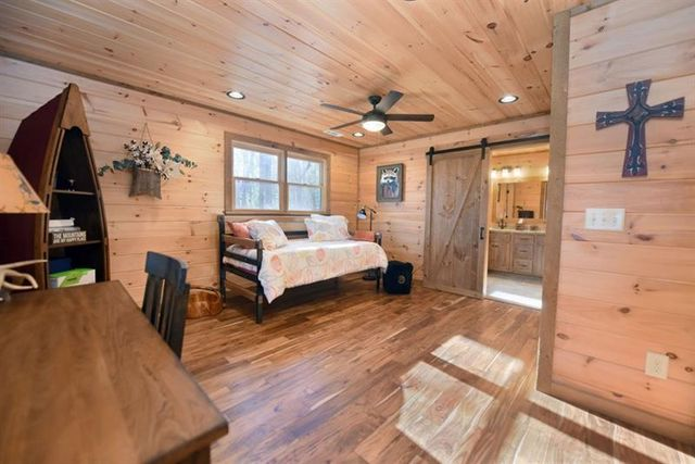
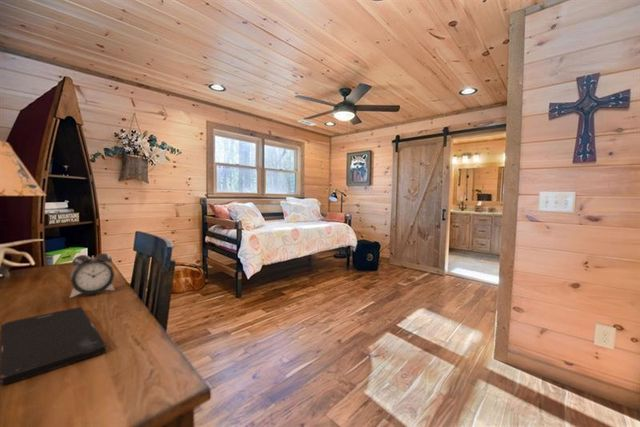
+ alarm clock (92, 273)
+ smartphone (50, 336)
